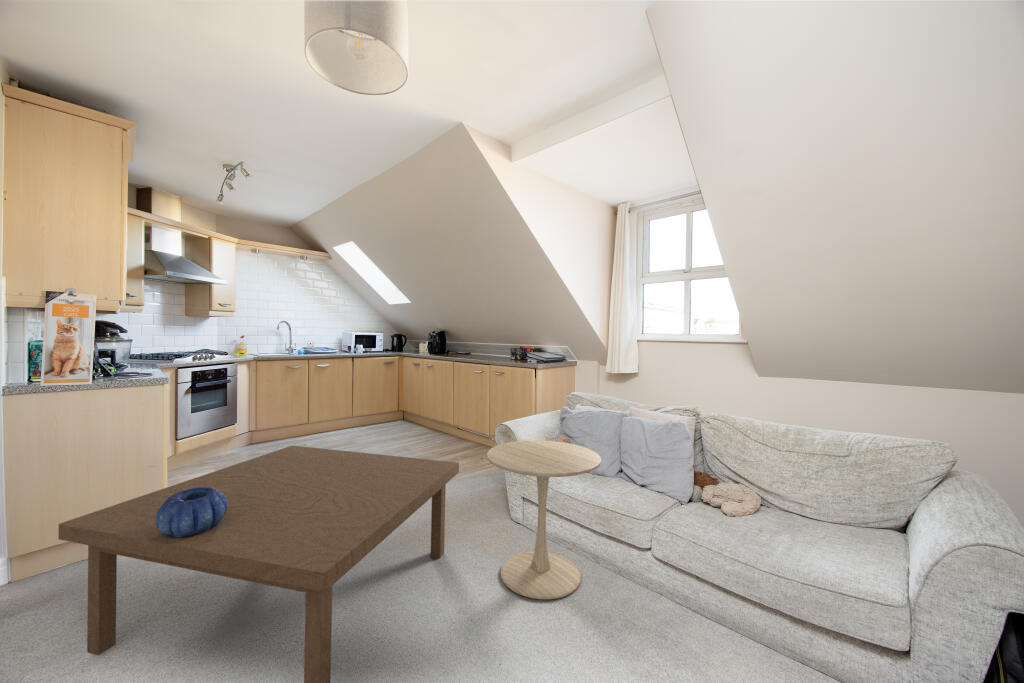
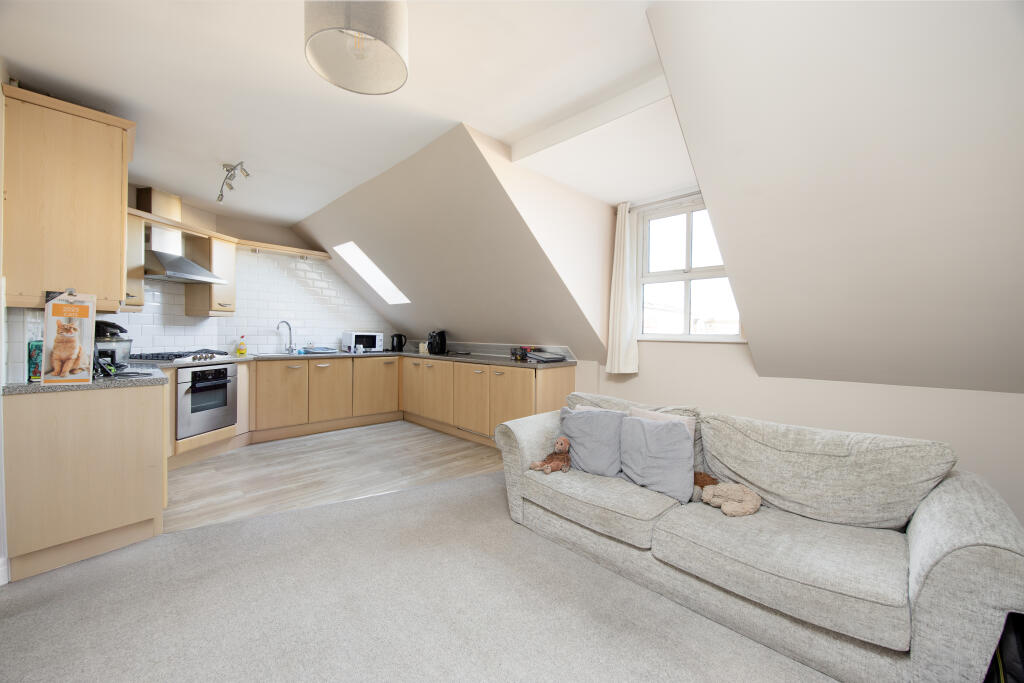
- decorative bowl (193, 509)
- coffee table (301, 540)
- side table (542, 514)
